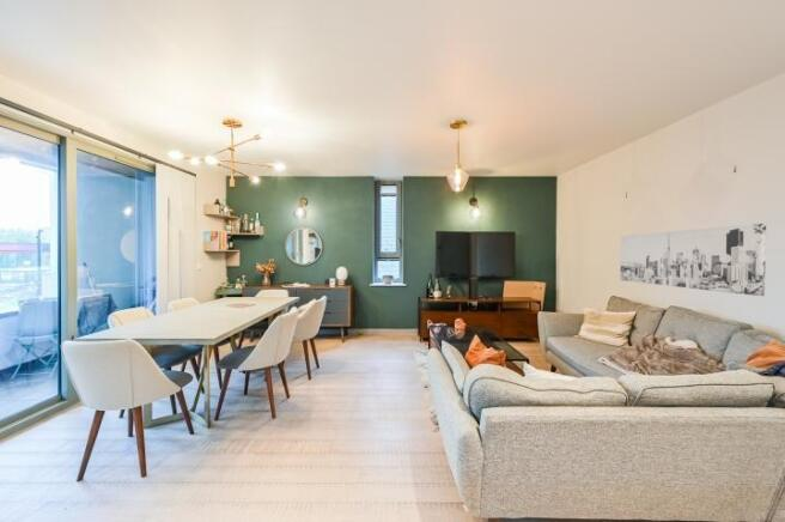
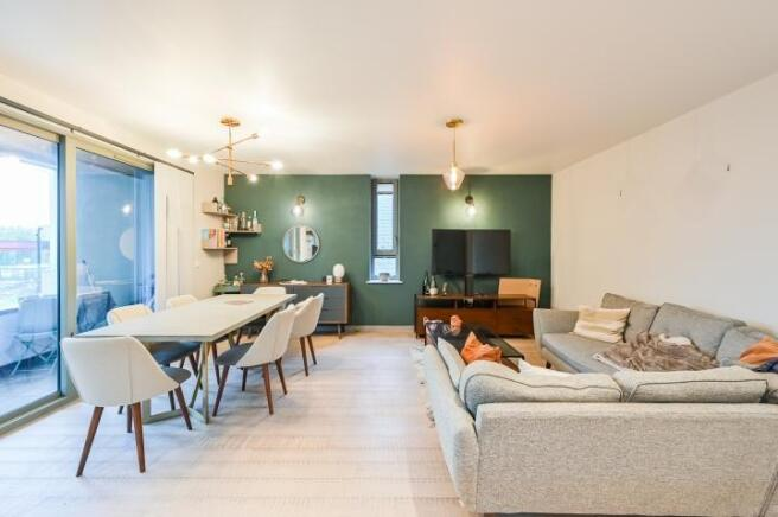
- wall art (675, 259)
